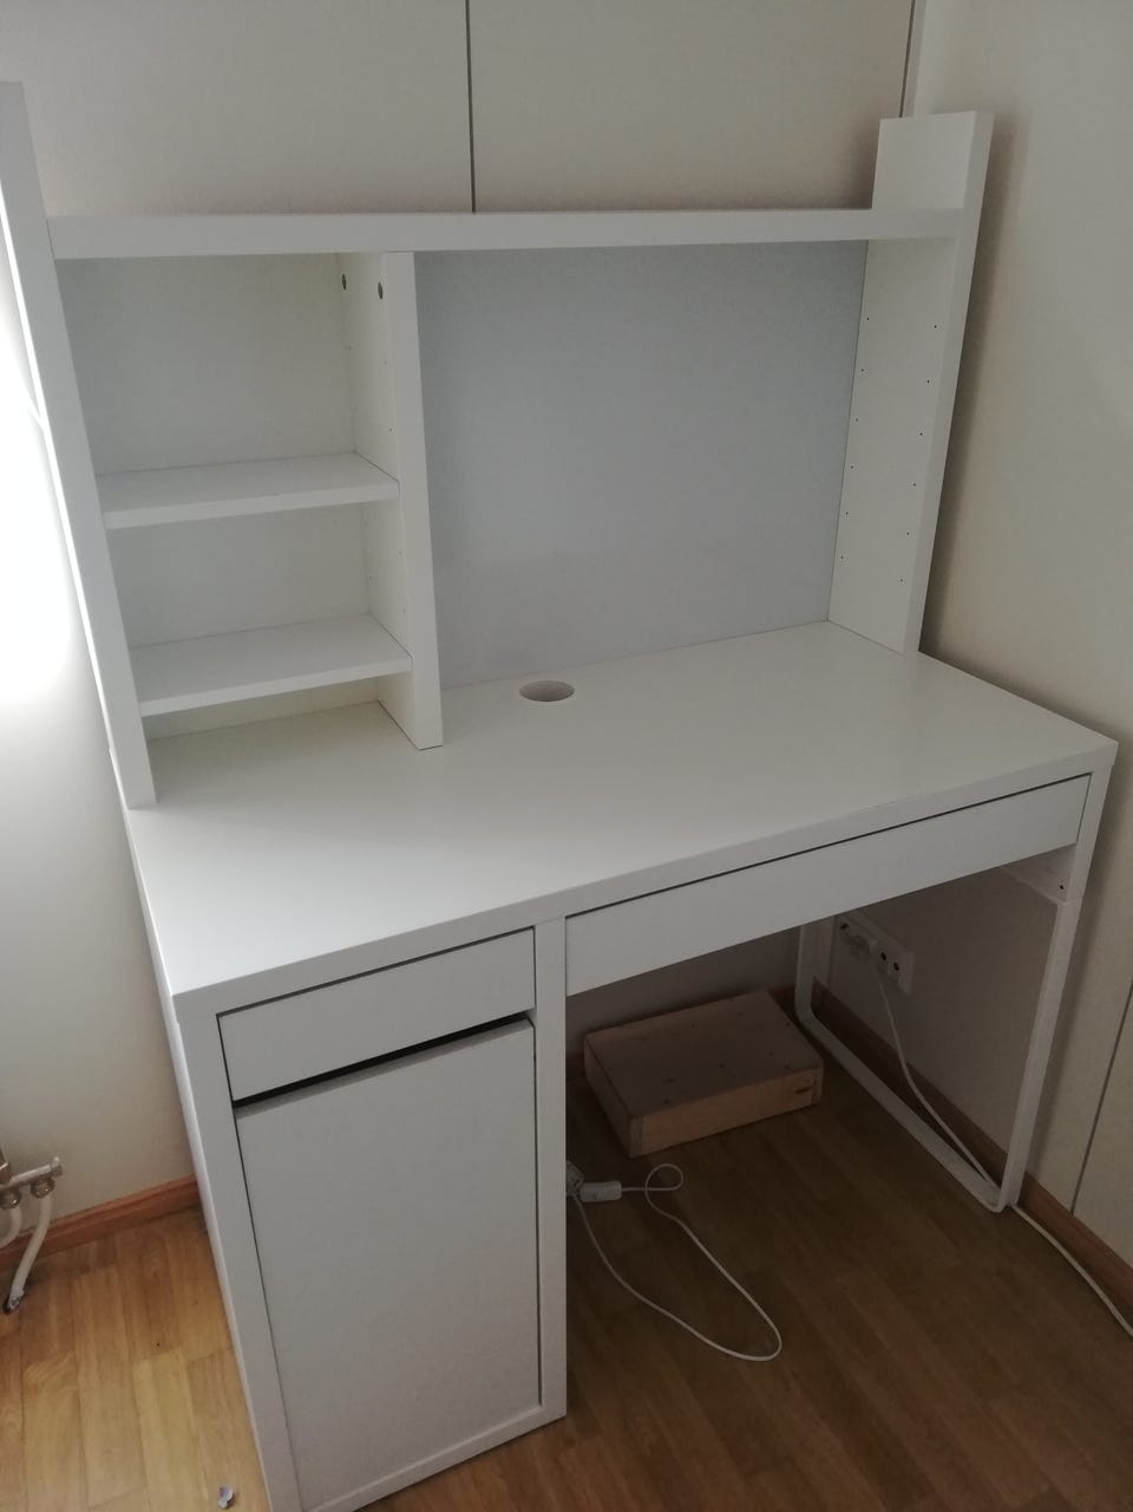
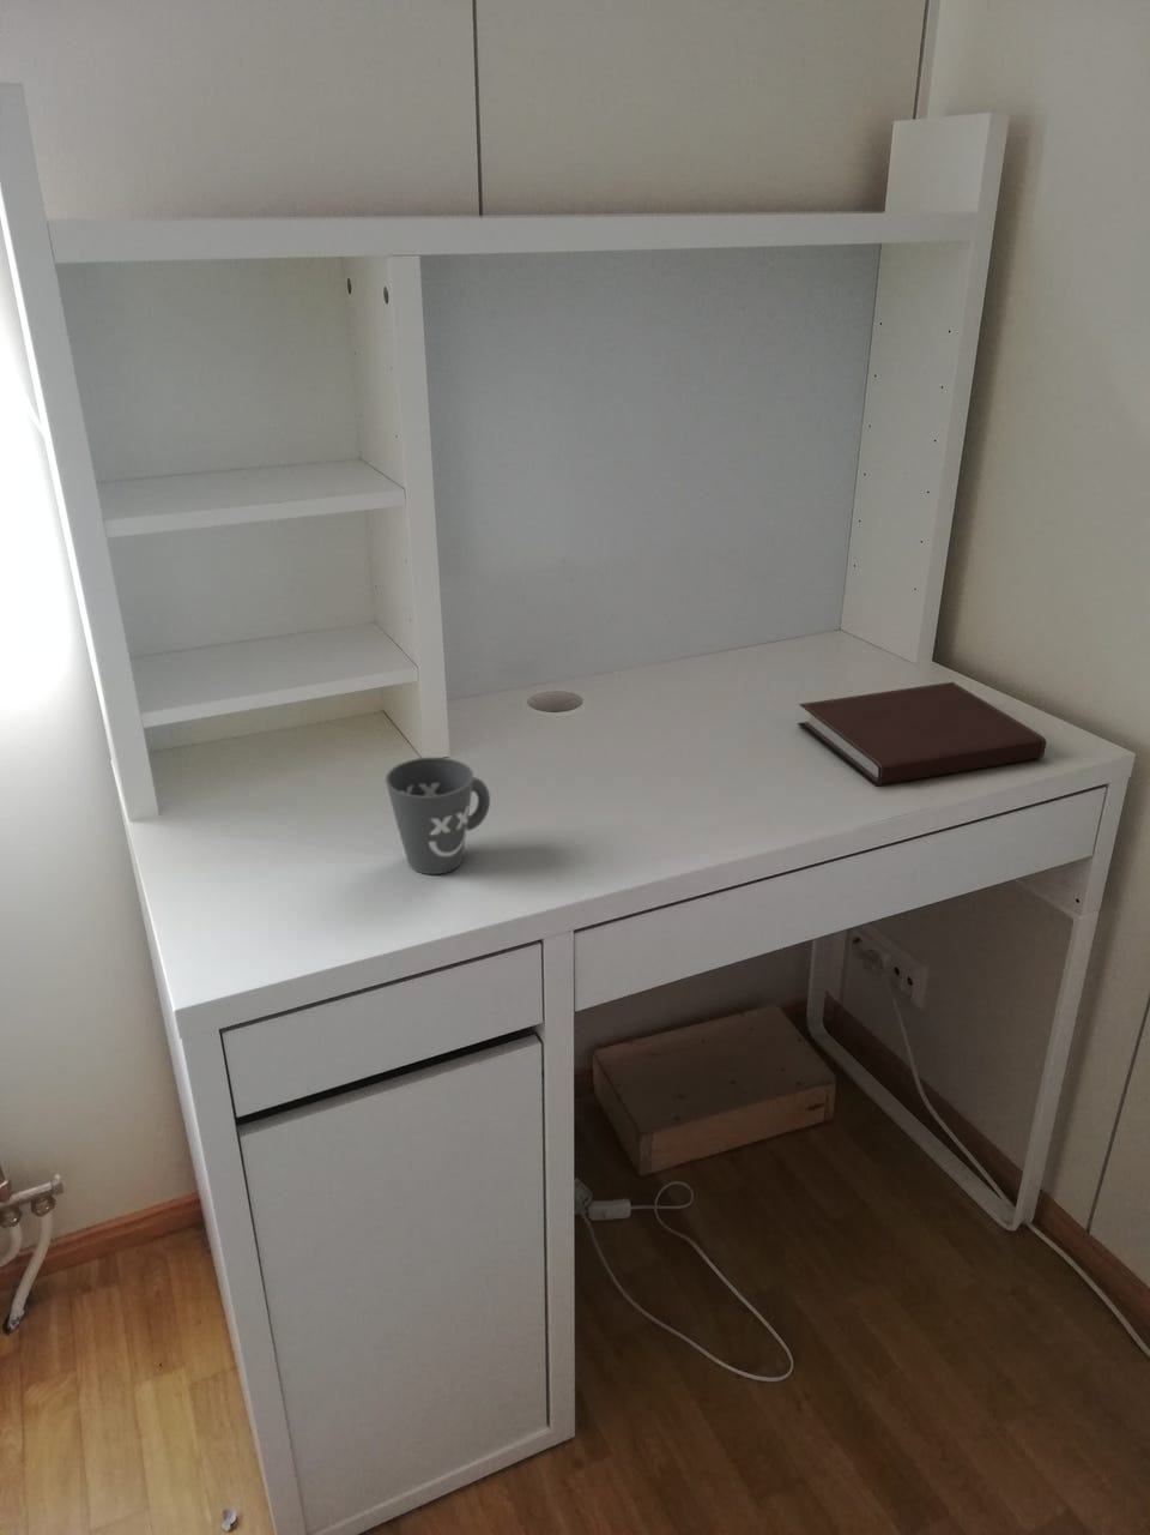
+ mug (443, 816)
+ notebook (917, 730)
